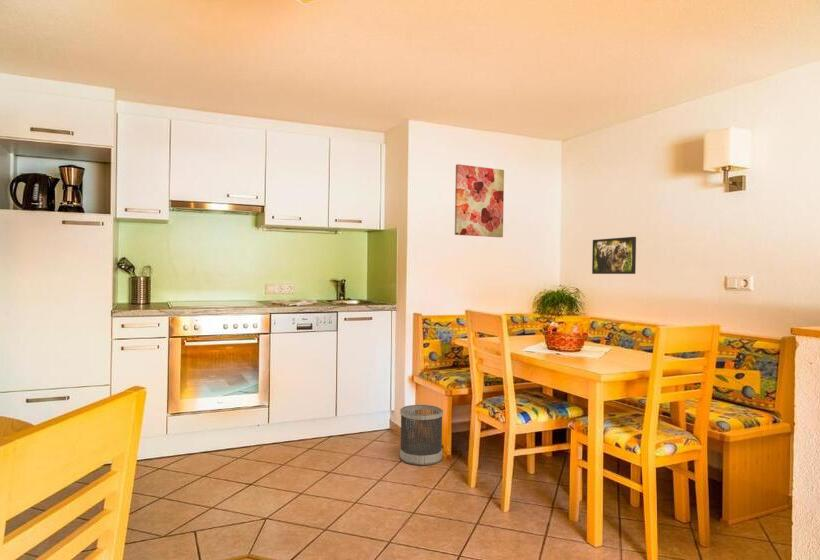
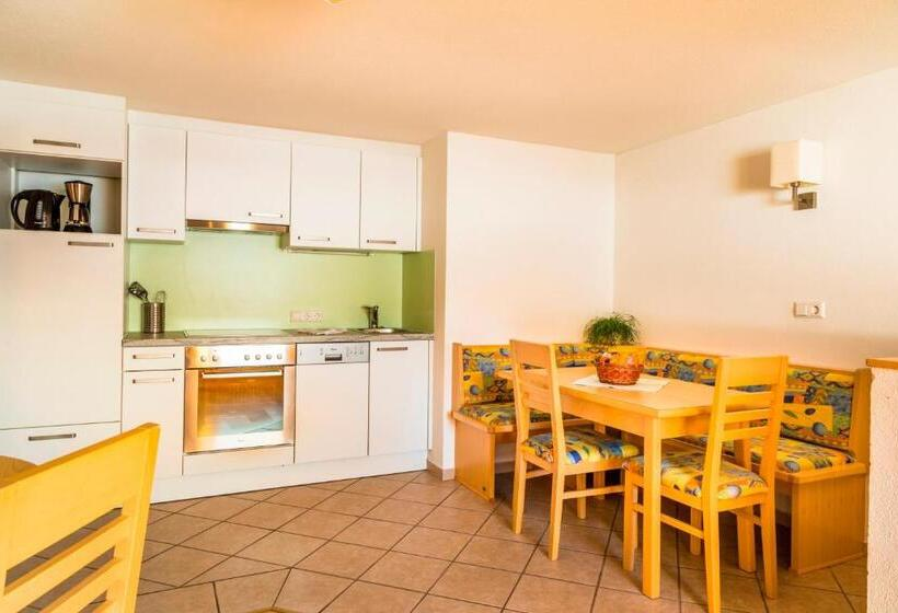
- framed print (613, 256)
- wastebasket (421, 433)
- wall art (479, 201)
